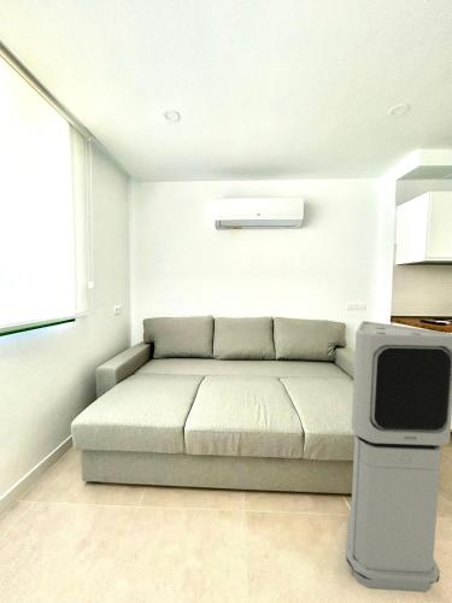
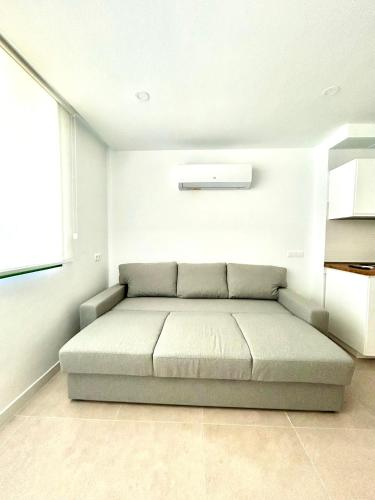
- air purifier (378, 439)
